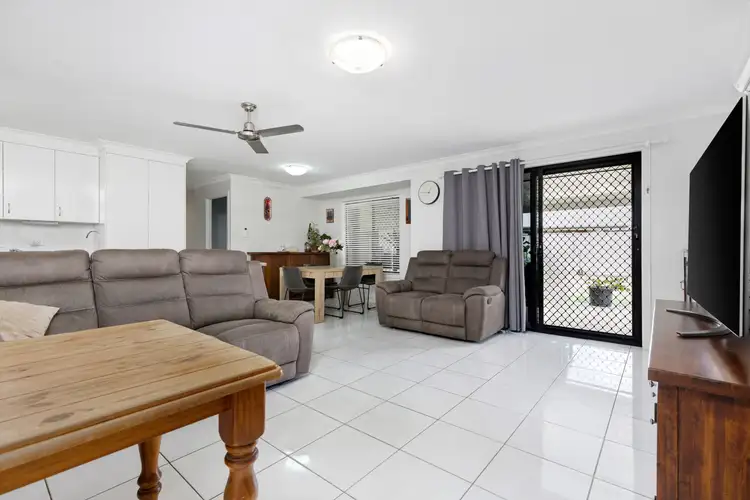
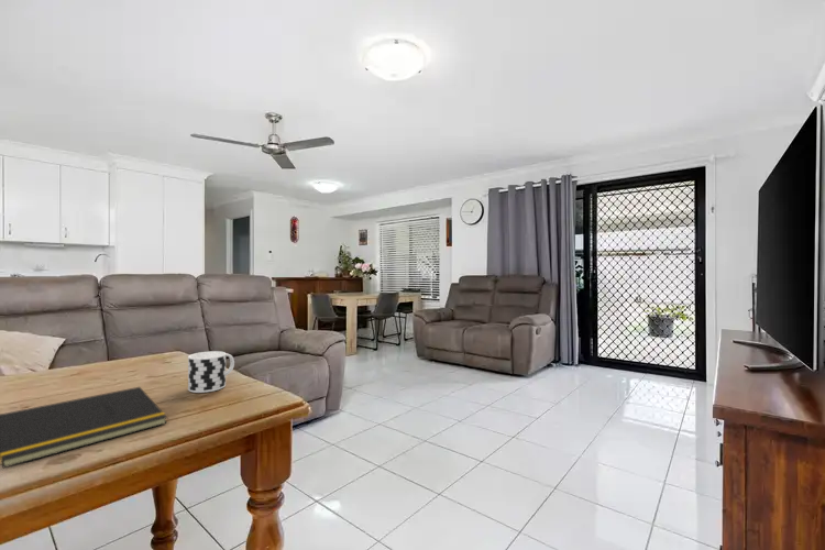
+ notepad (84, 419)
+ cup (212, 370)
